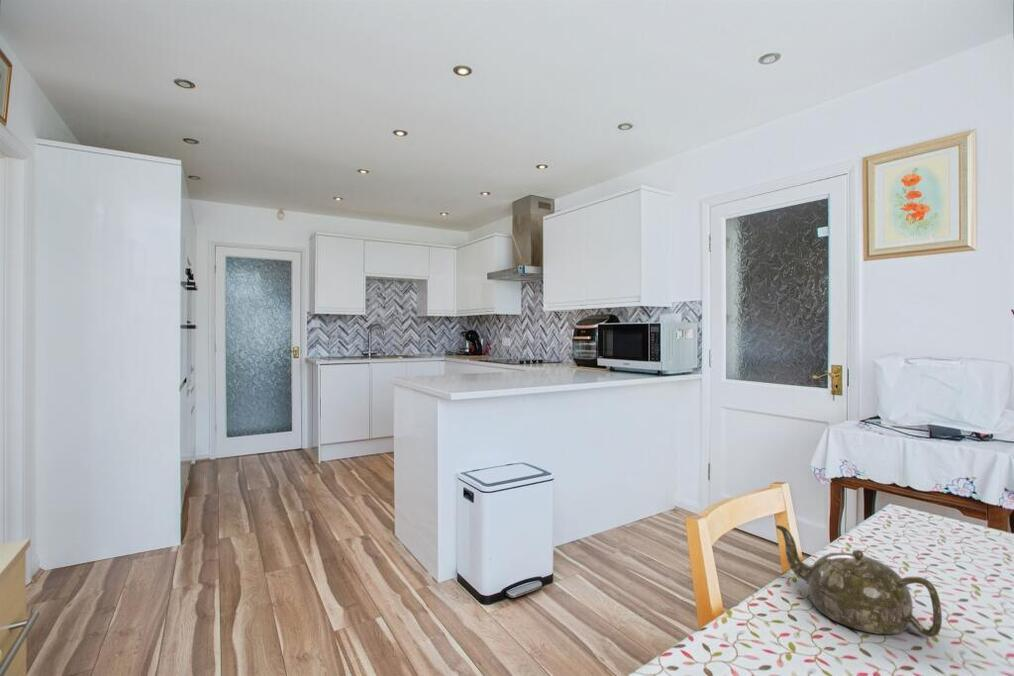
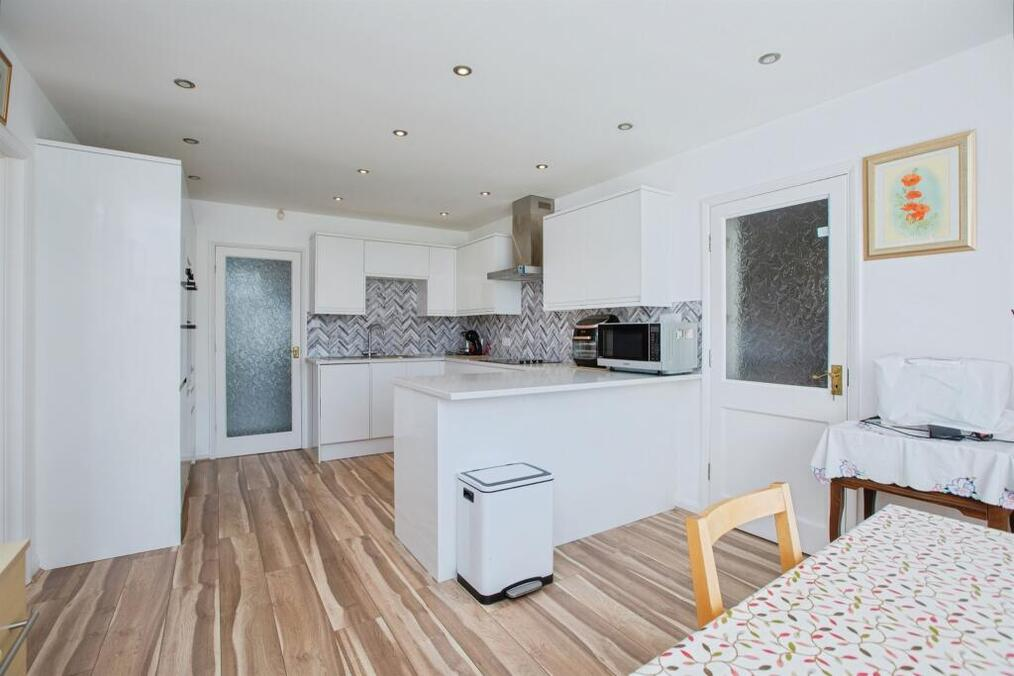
- teapot (849, 577)
